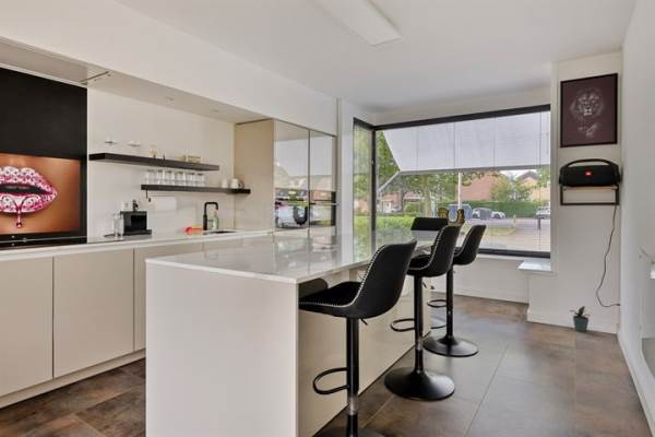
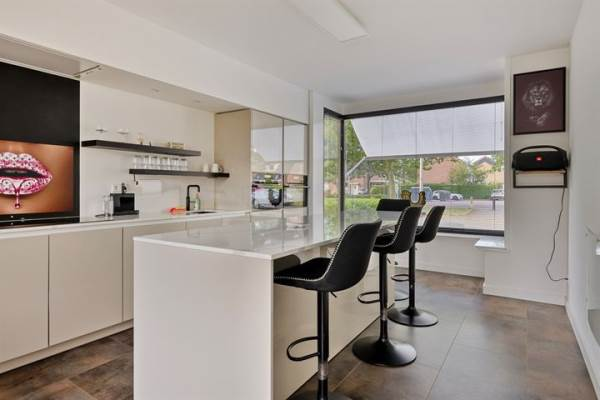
- potted plant (580, 318)
